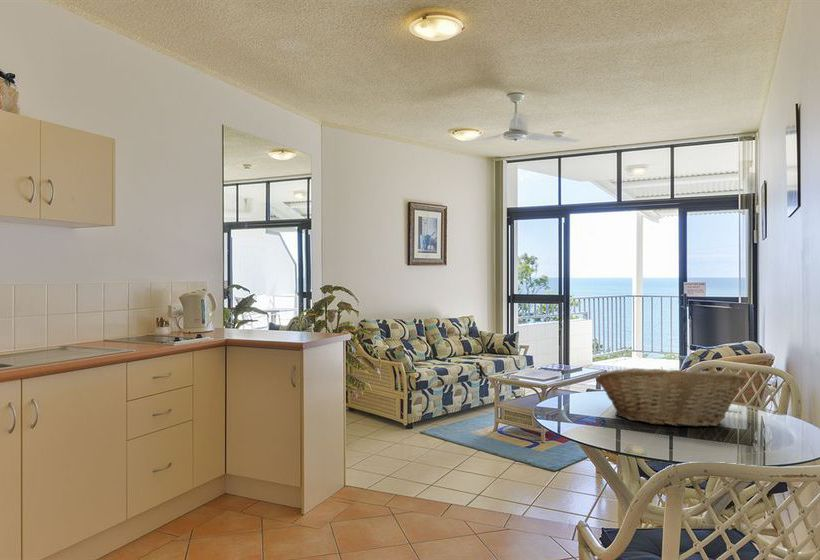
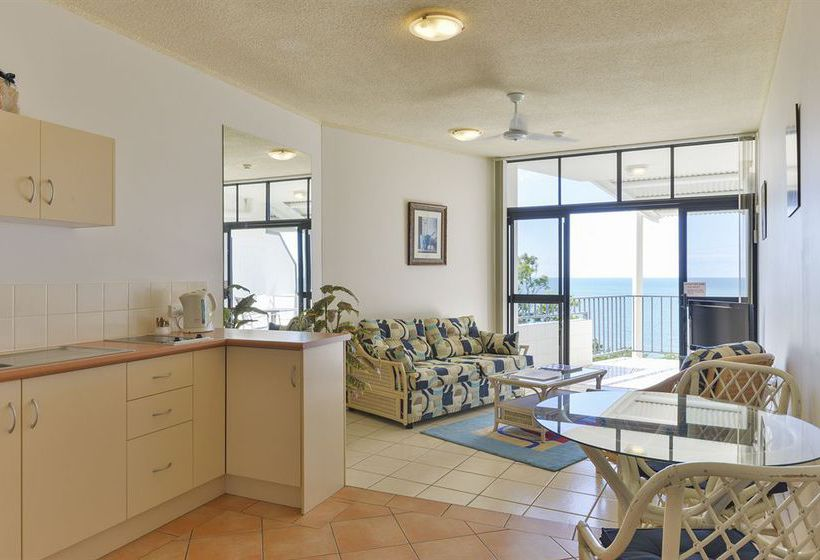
- fruit basket (667, 390)
